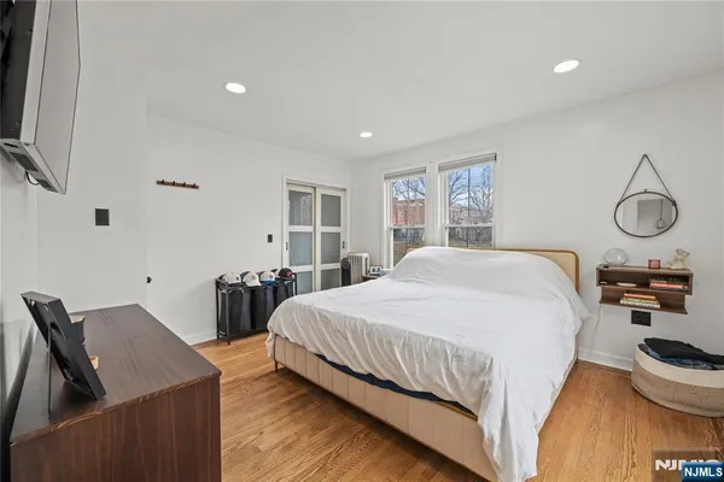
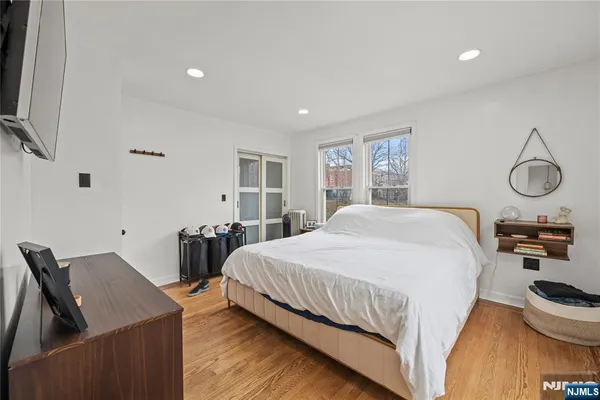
+ sneaker (198, 285)
